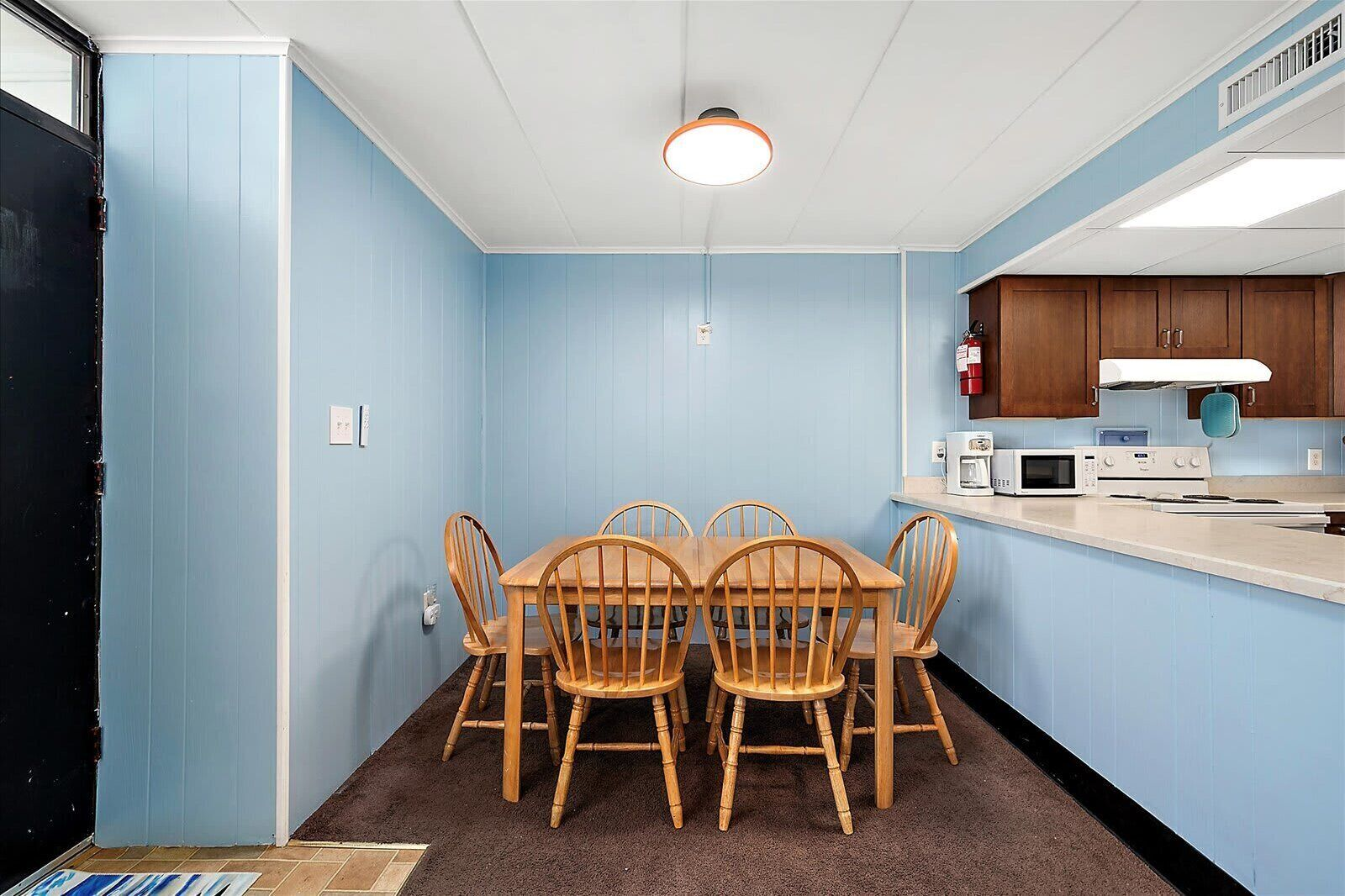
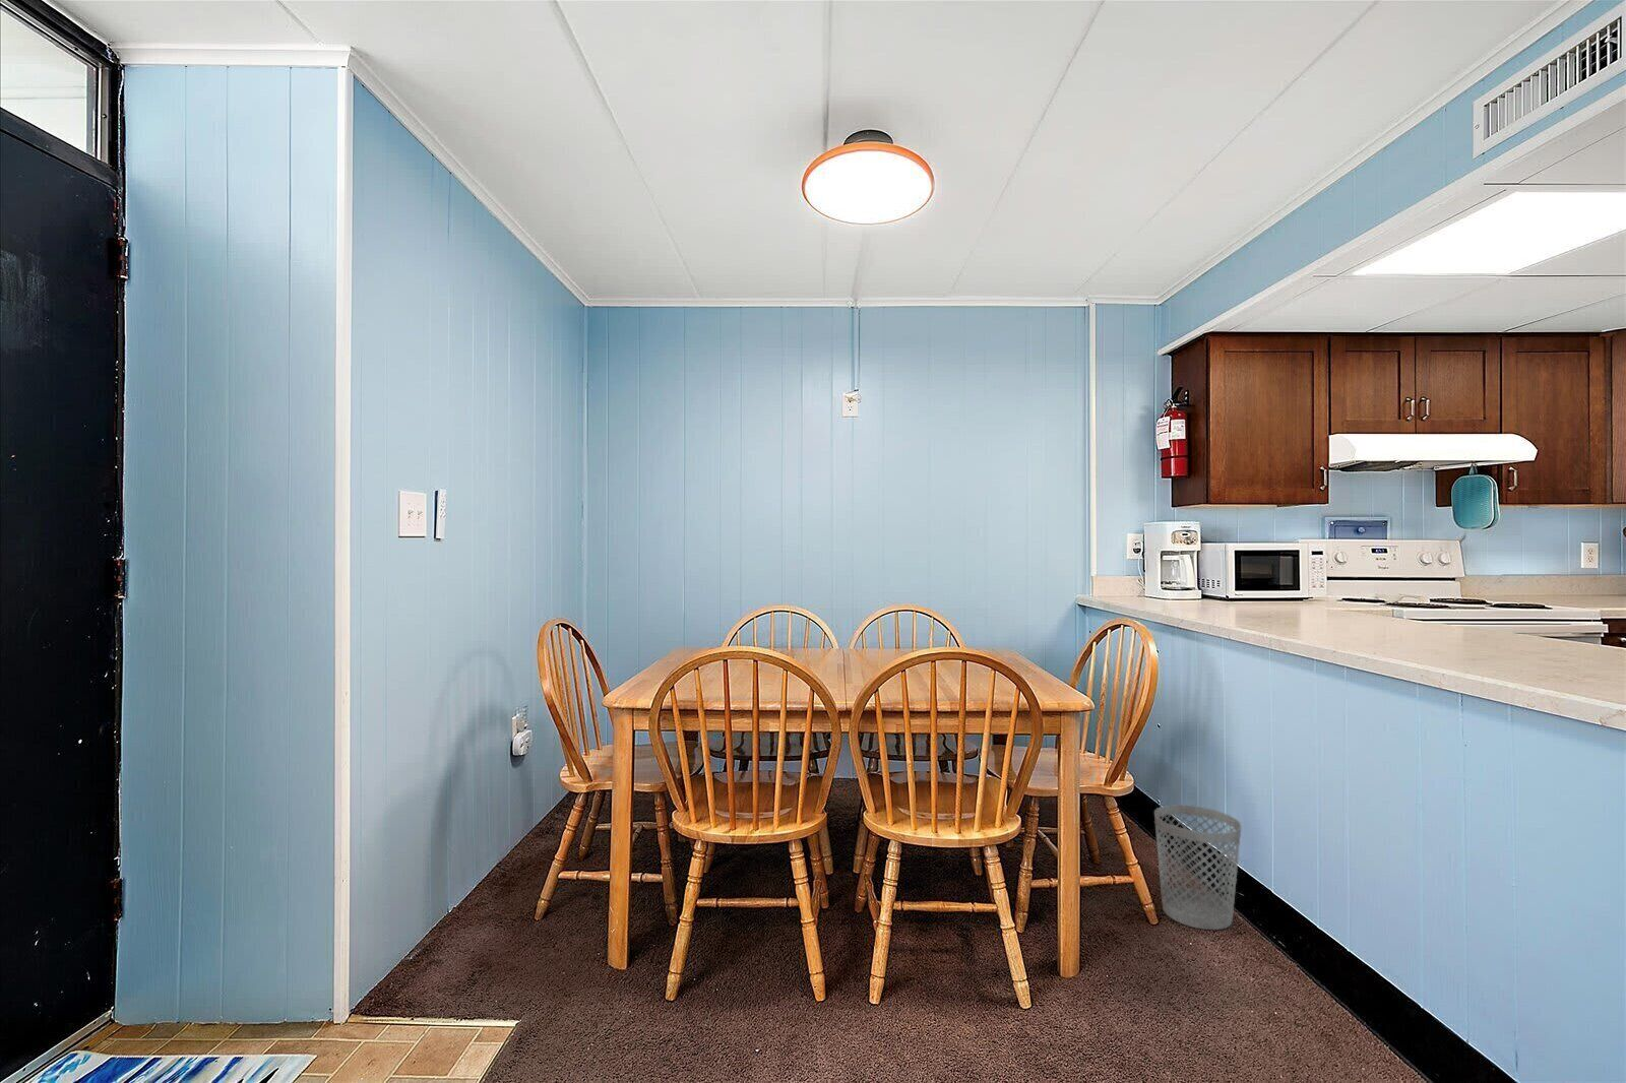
+ wastebasket (1196, 865)
